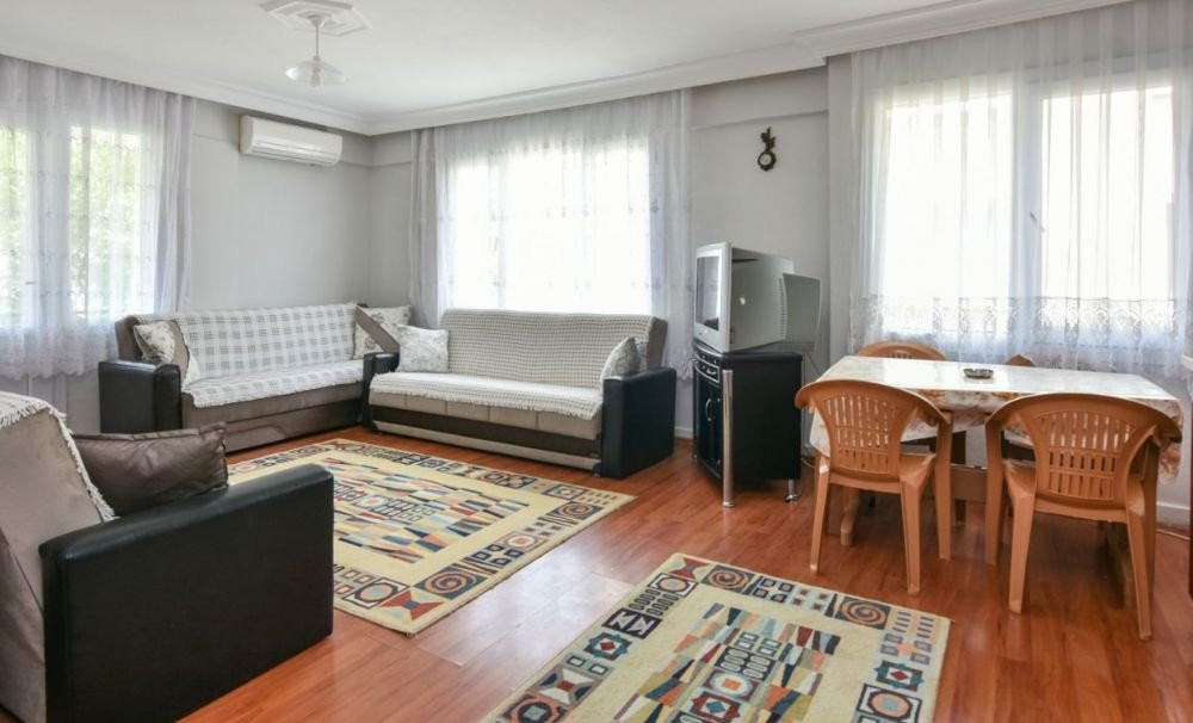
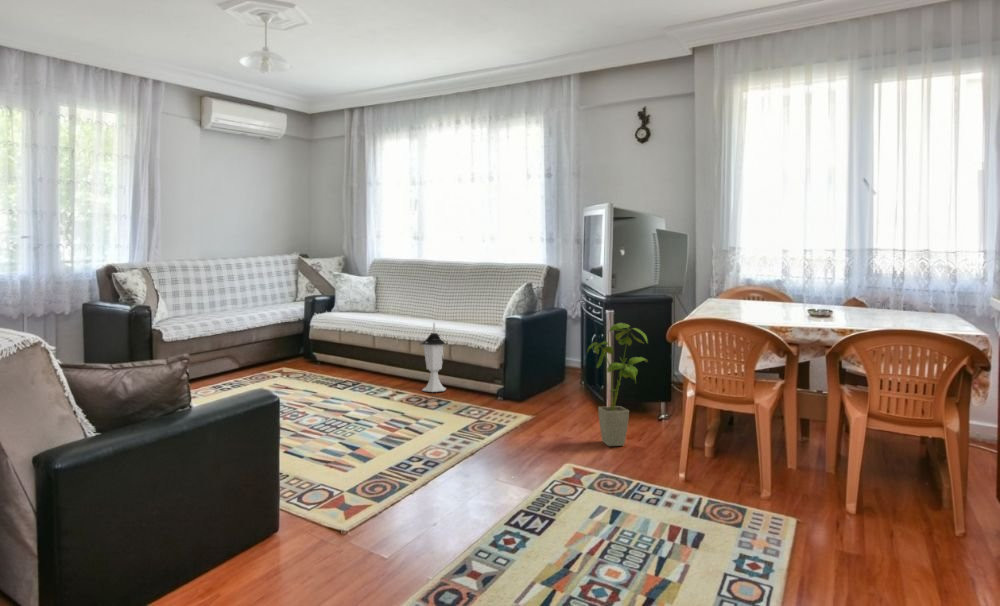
+ lantern (434, 355)
+ house plant (620, 384)
